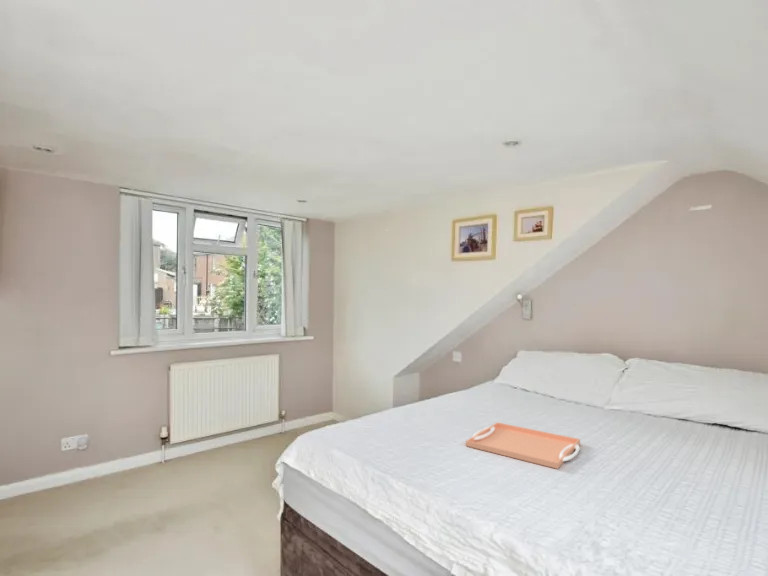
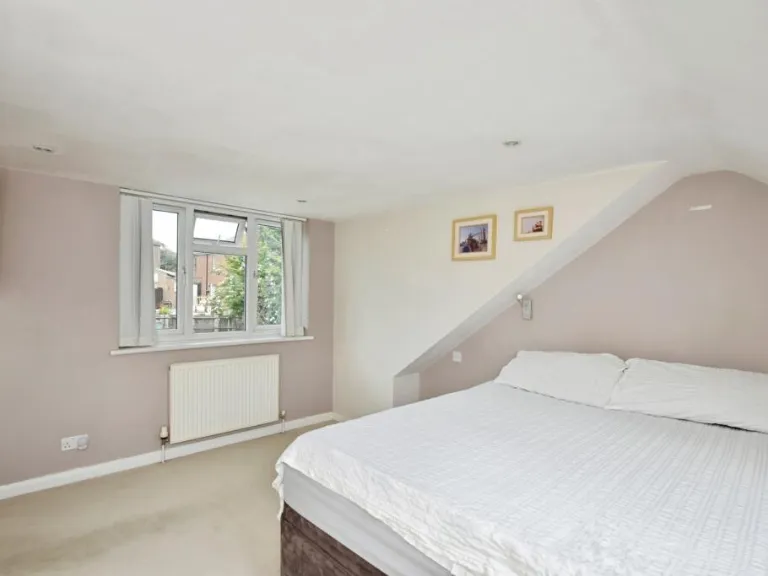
- serving tray (523, 442)
